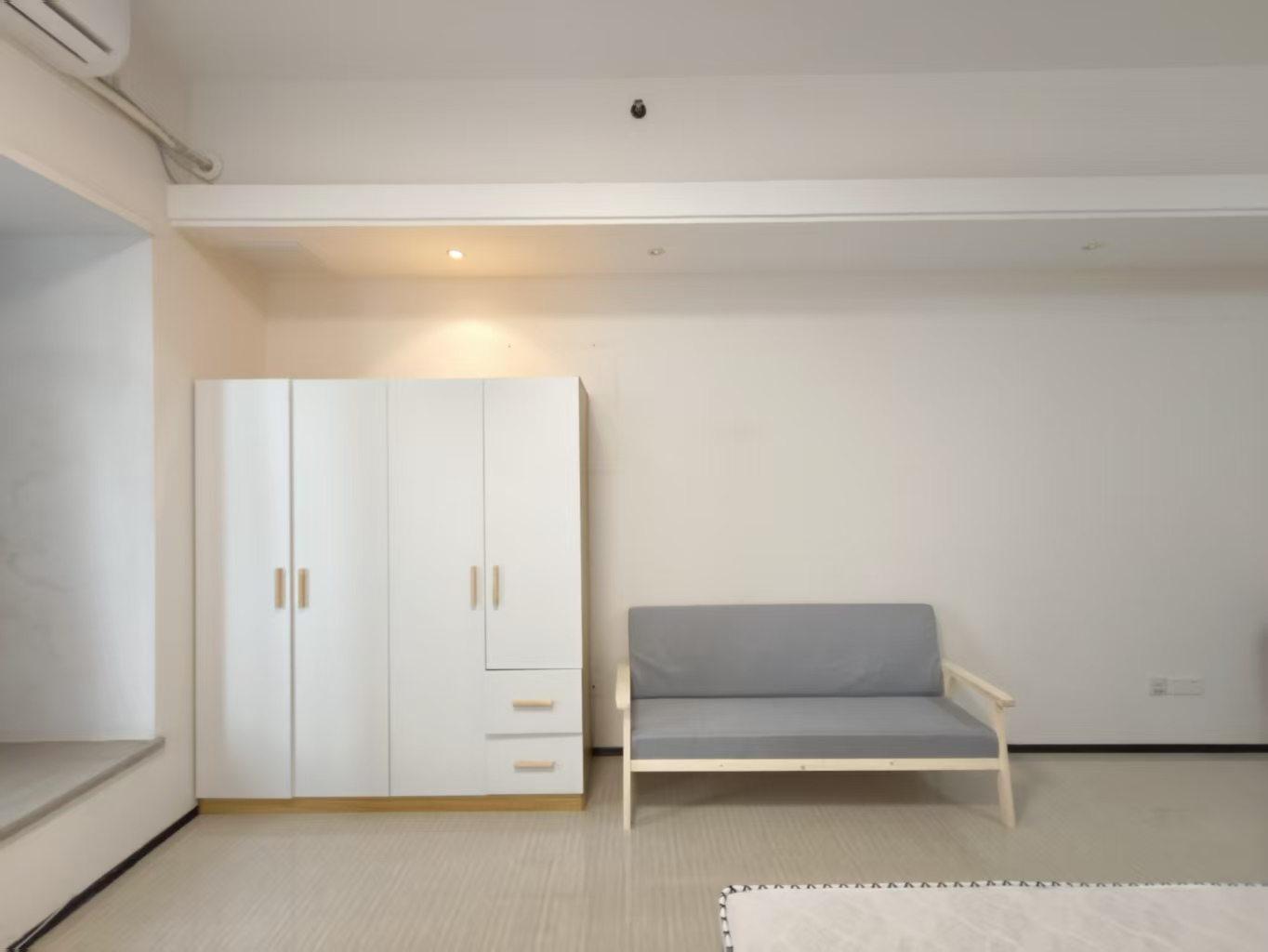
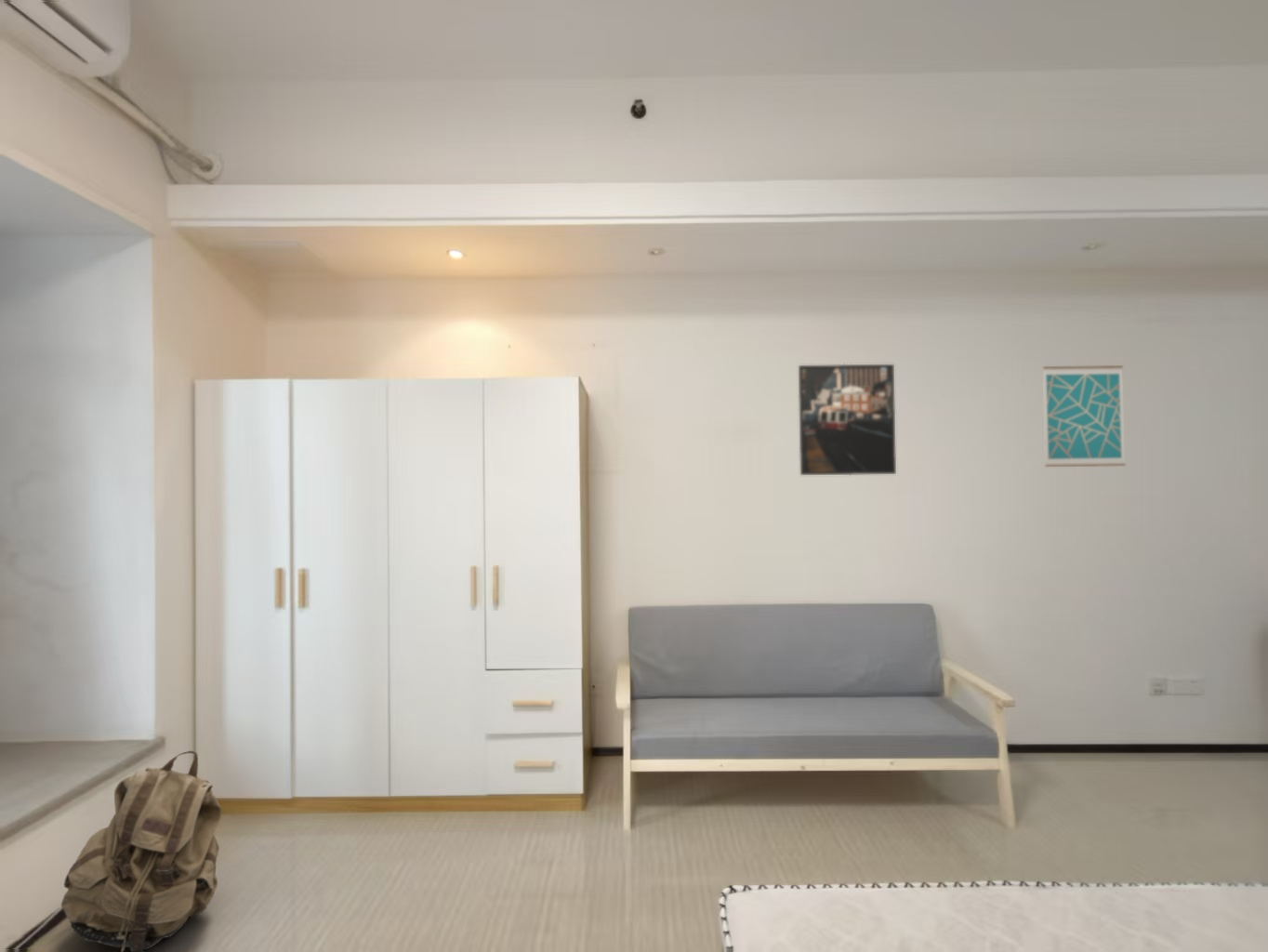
+ backpack (145, 841)
+ wall art (1083, 416)
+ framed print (847, 419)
